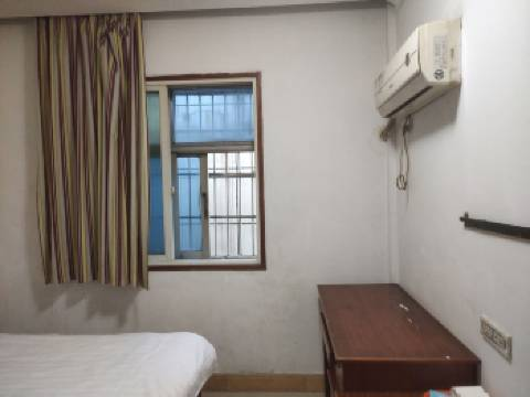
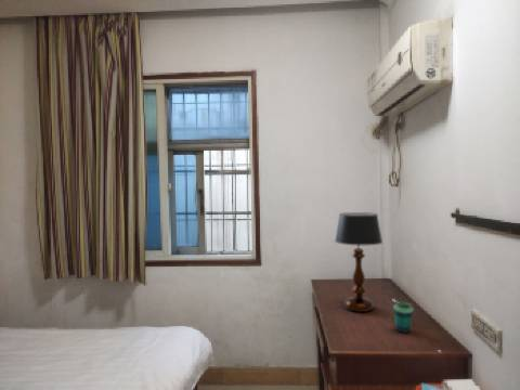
+ table lamp (359, 261)
+ cup (403, 317)
